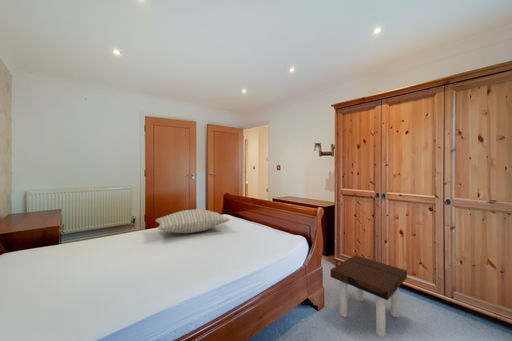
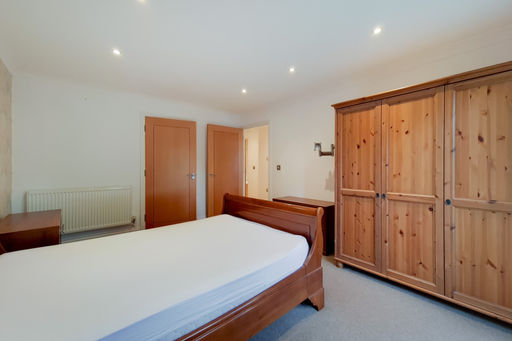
- pillow (192, 220)
- side table (368, 292)
